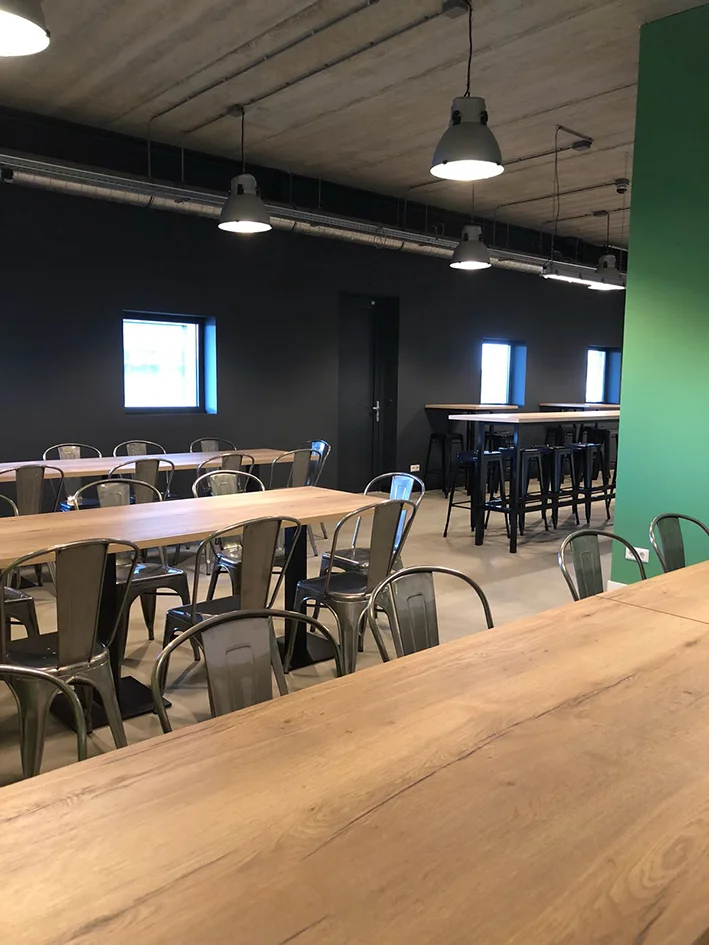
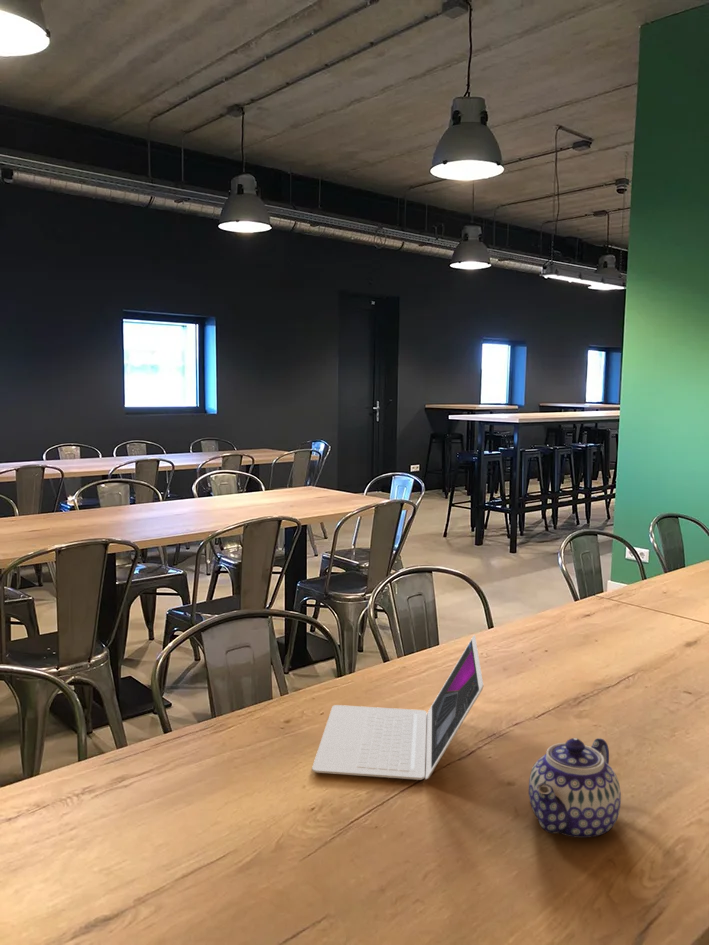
+ teapot (575, 779)
+ laptop (400, 709)
